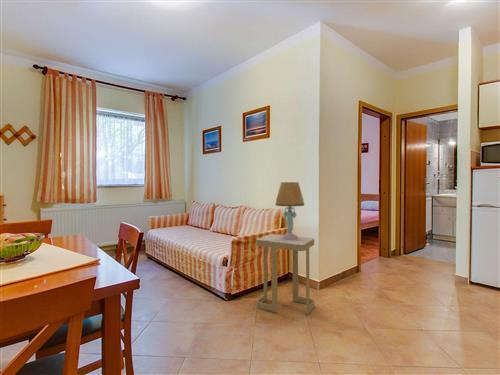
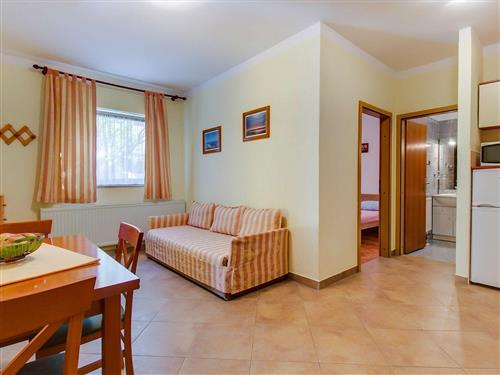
- table lamp (289, 210)
- side table (293, 272)
